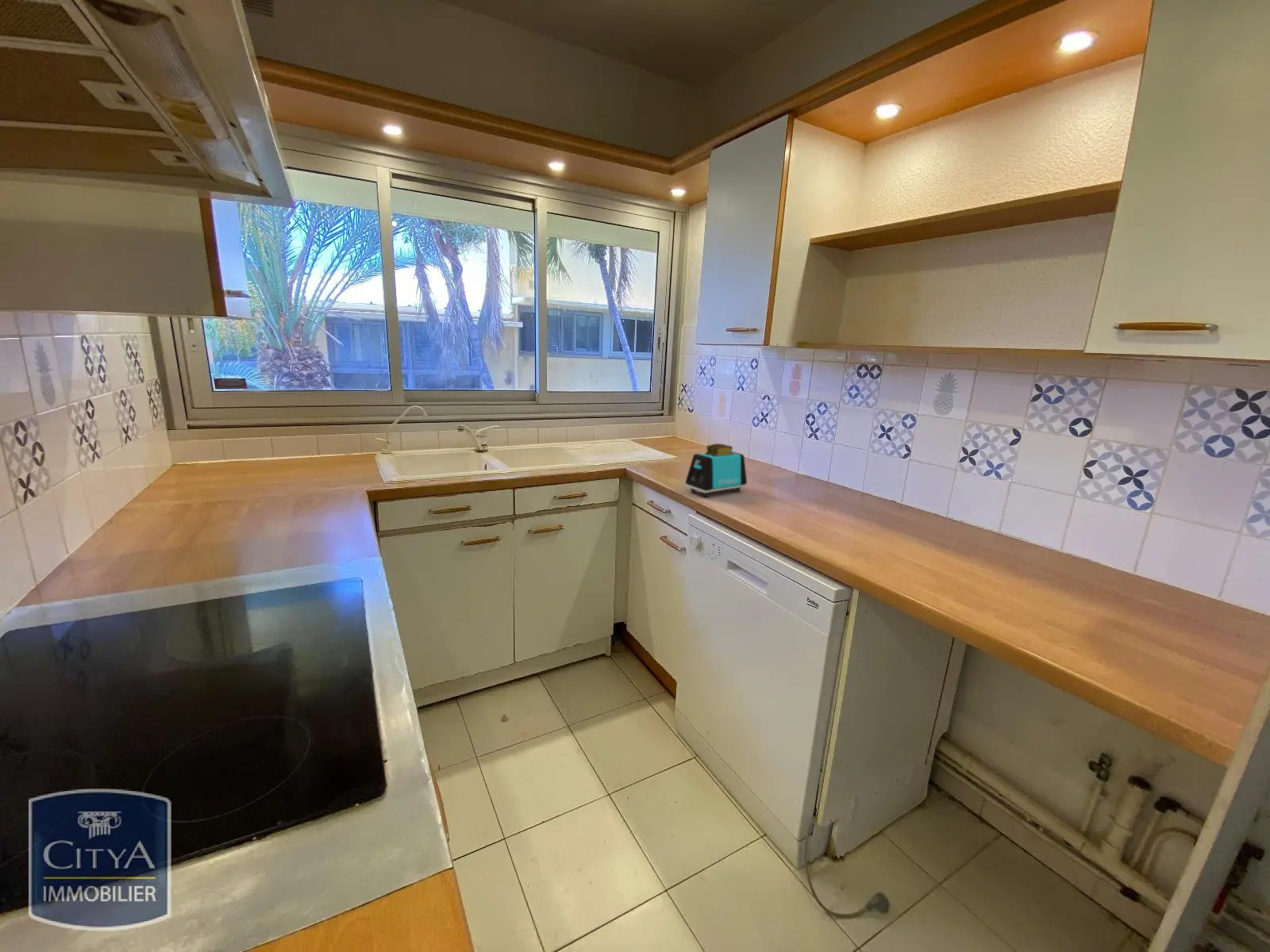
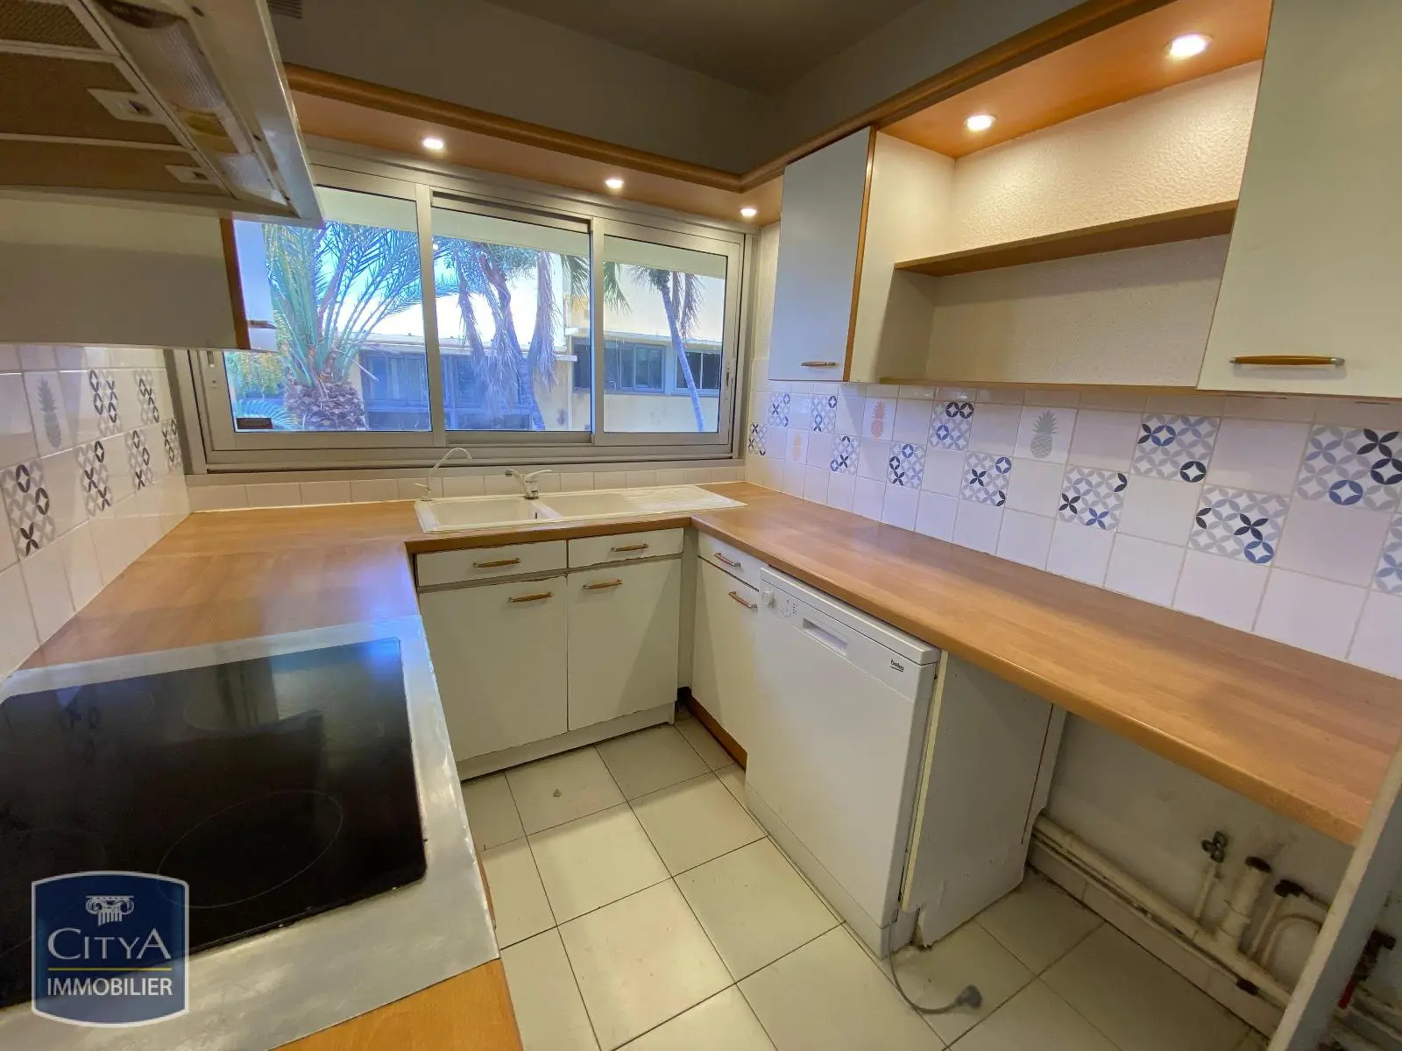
- toaster (718, 468)
